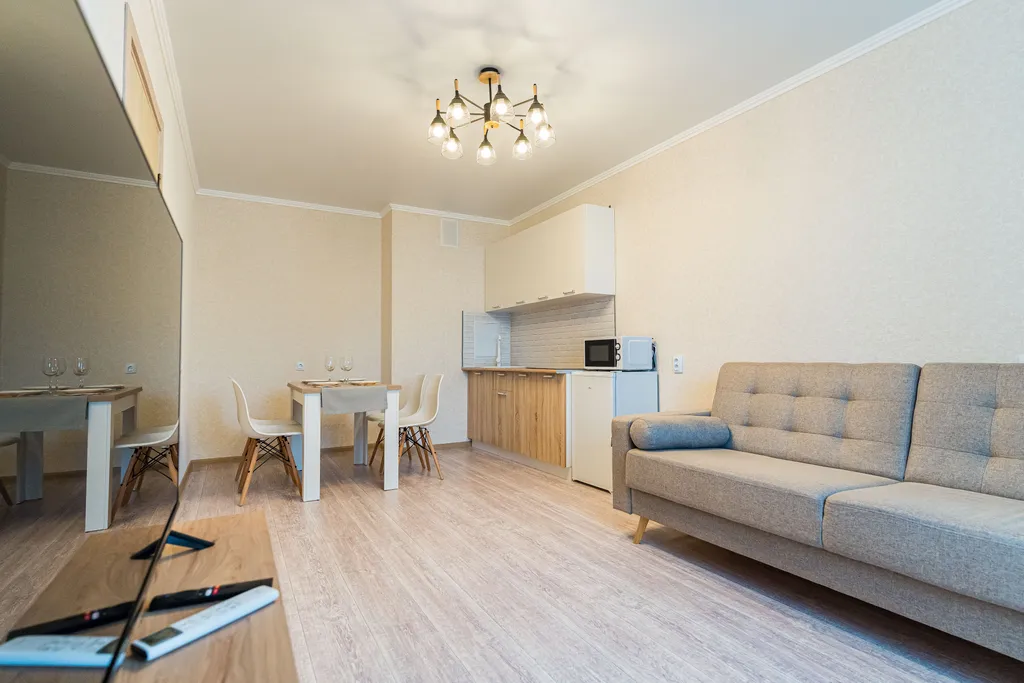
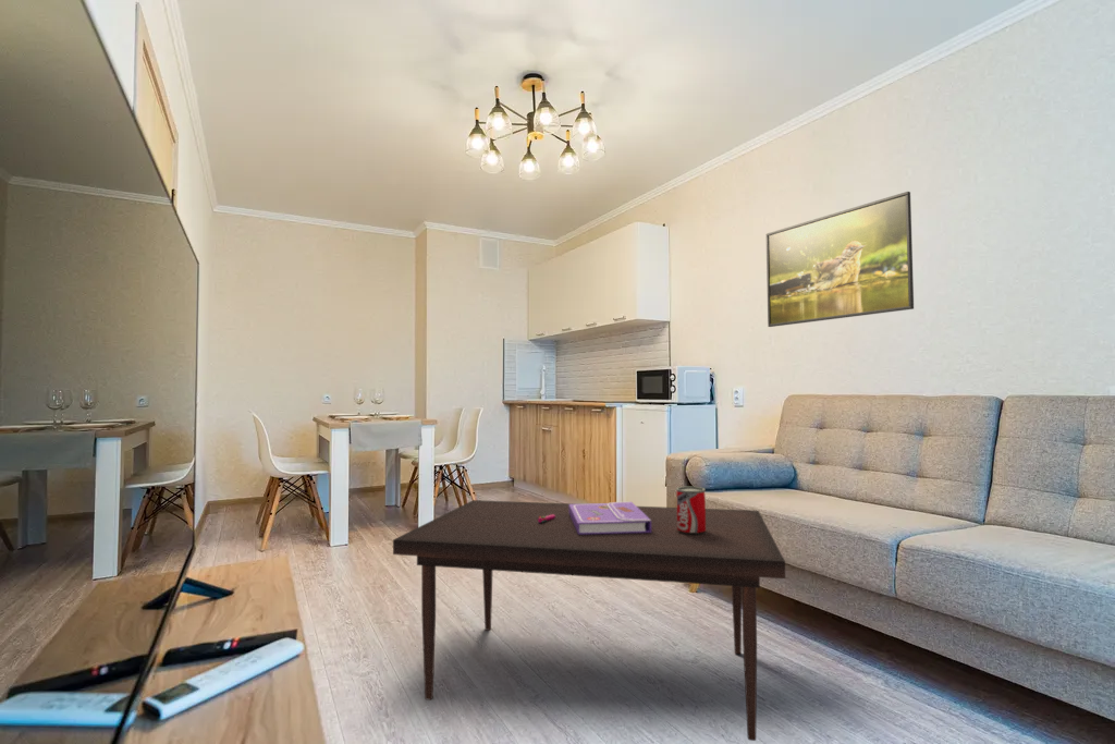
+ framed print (831, 267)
+ coffee table (593, 576)
